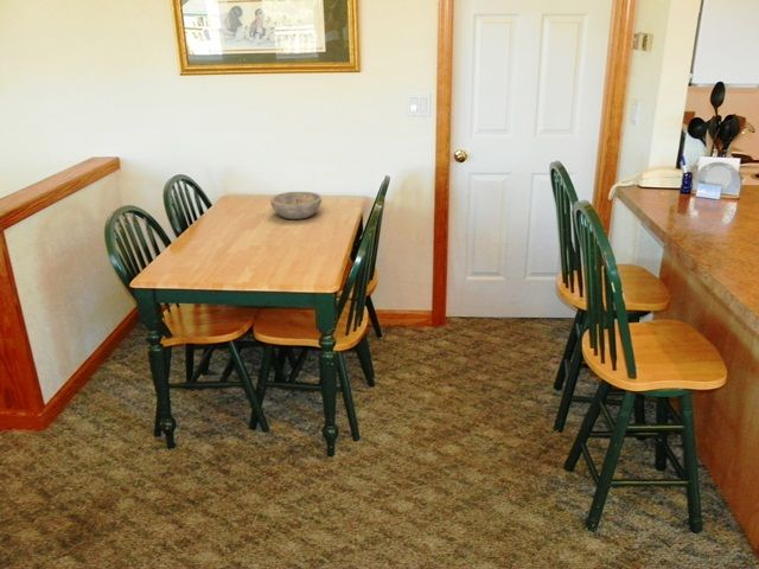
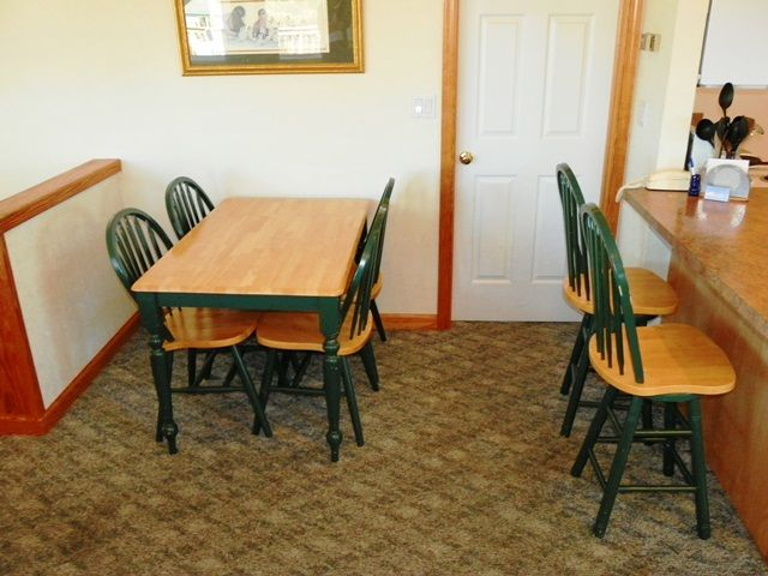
- bowl (295, 206)
